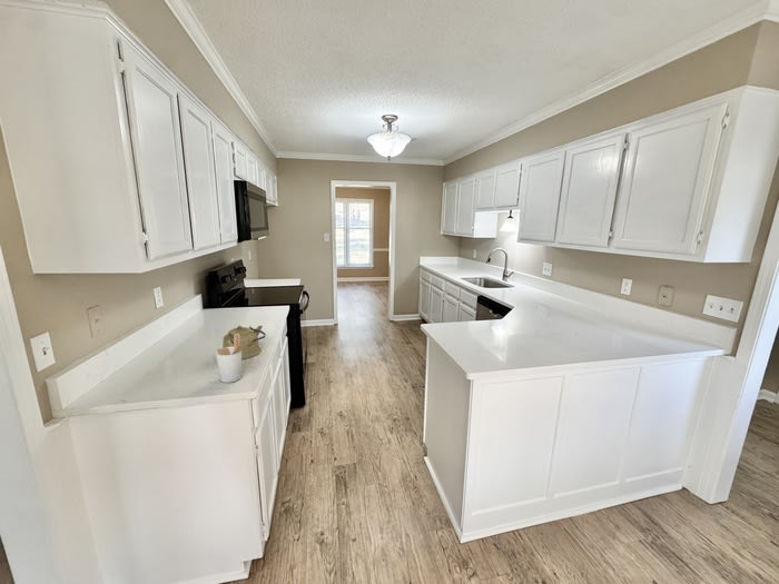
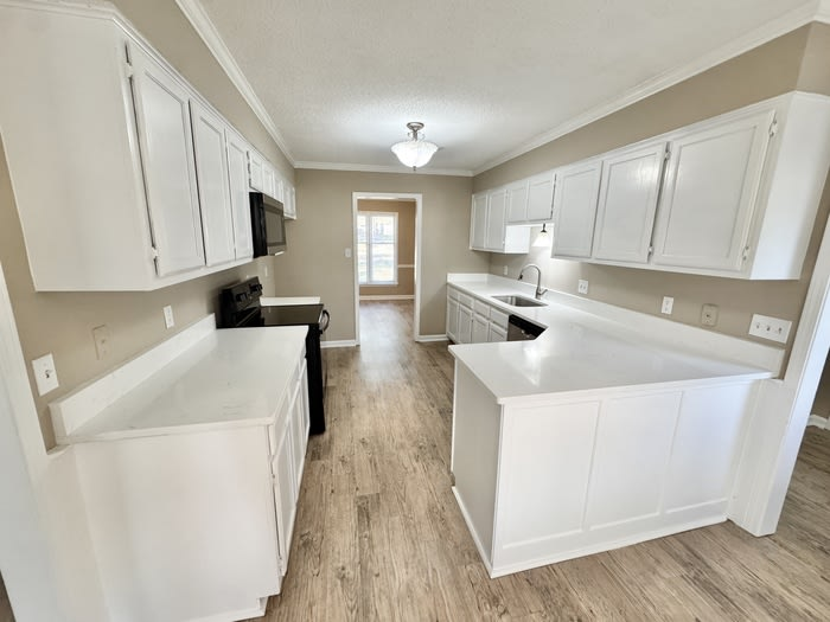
- kettle (244, 337)
- utensil holder (235, 358)
